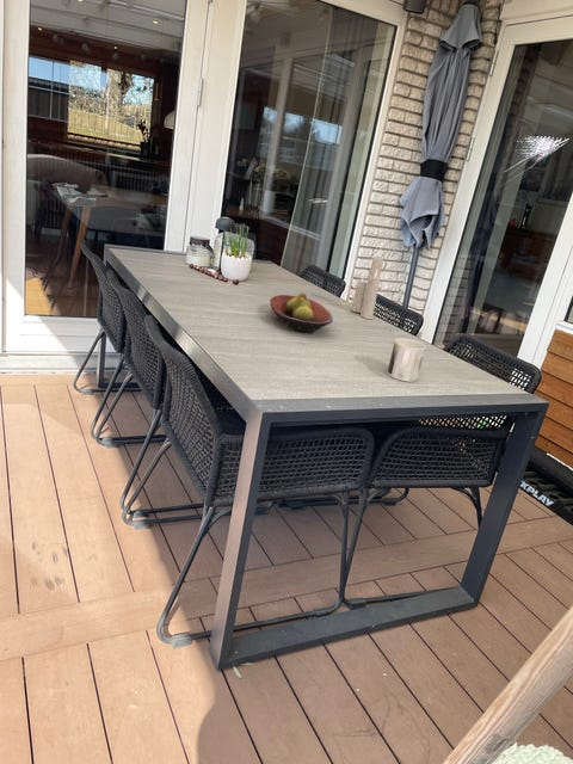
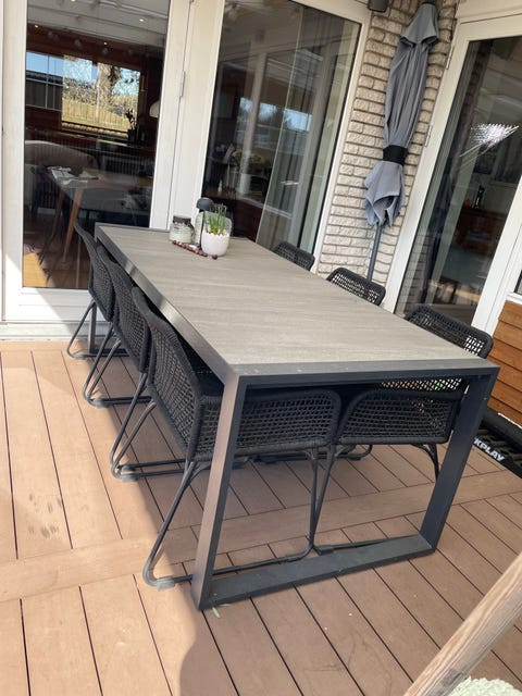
- mug (403, 359)
- candle (371, 279)
- fruit bowl (300, 309)
